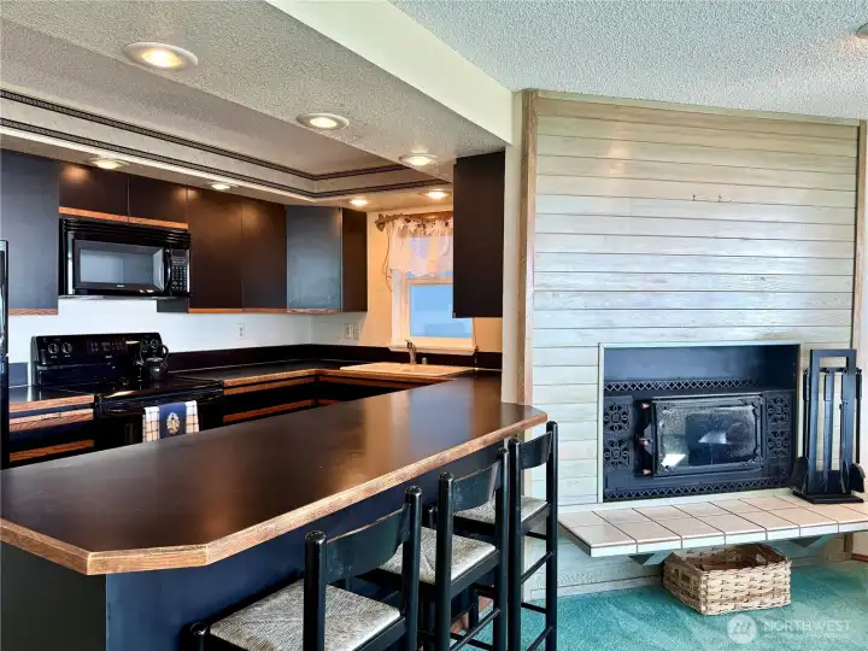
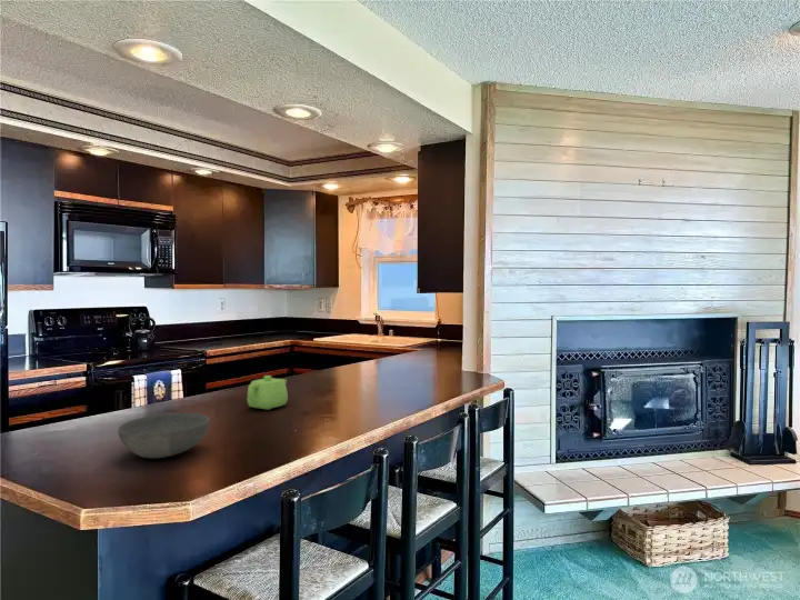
+ bowl (164, 437)
+ teapot (268, 391)
